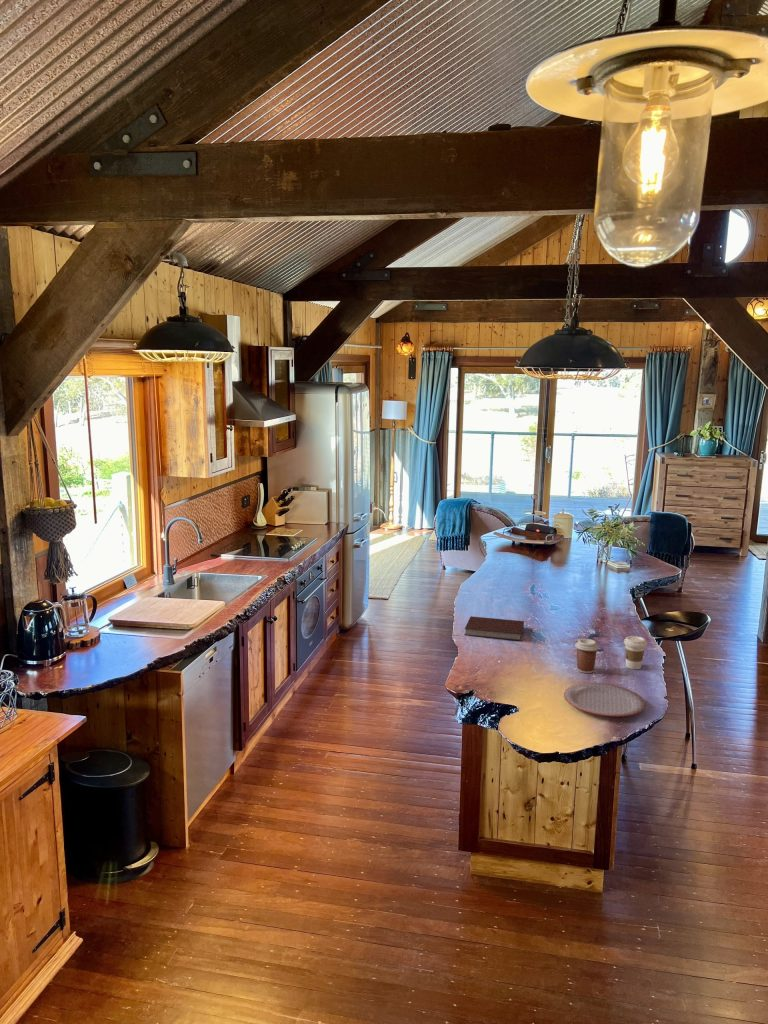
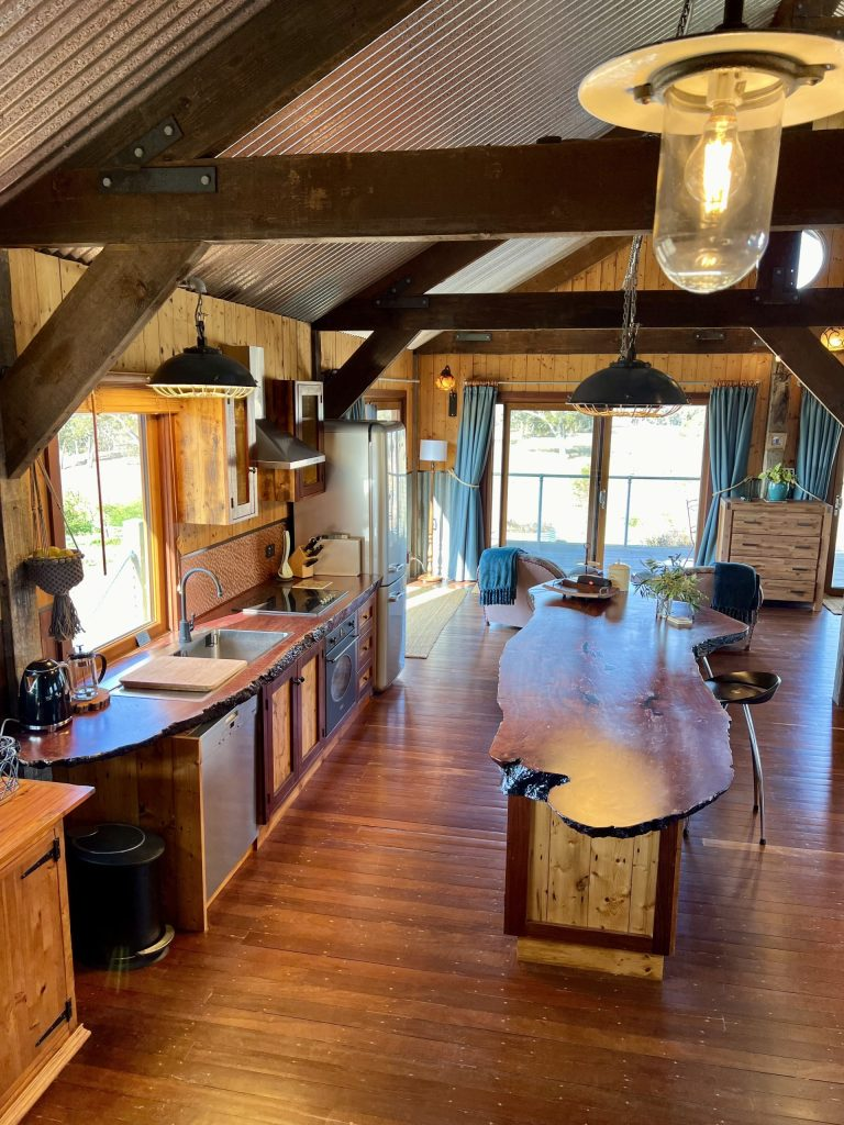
- notebook (494, 627)
- coffee cup (586, 655)
- plate (603, 701)
- coffee cup (634, 652)
